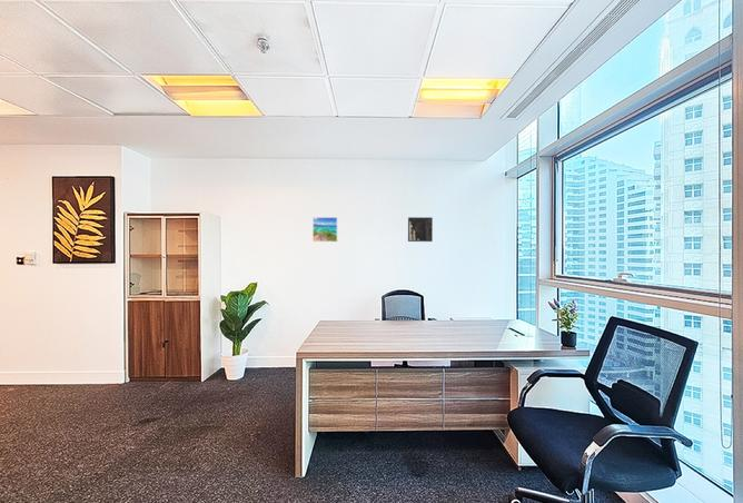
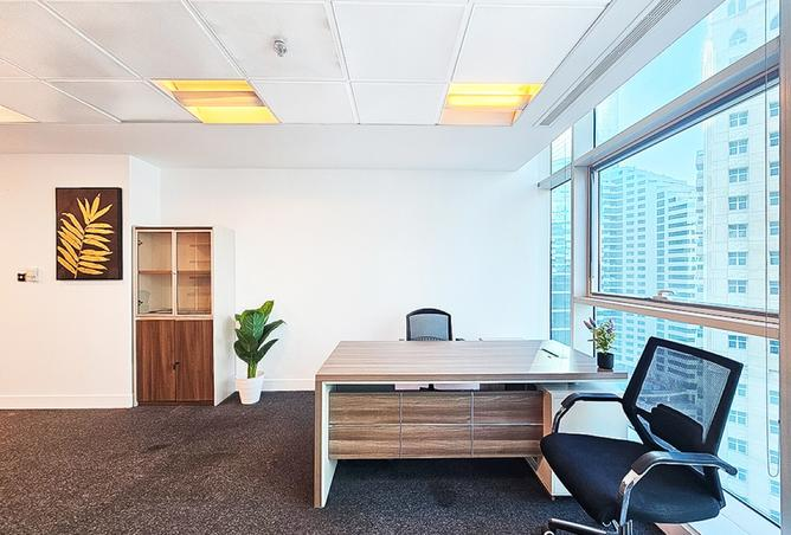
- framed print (325, 229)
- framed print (419, 229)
